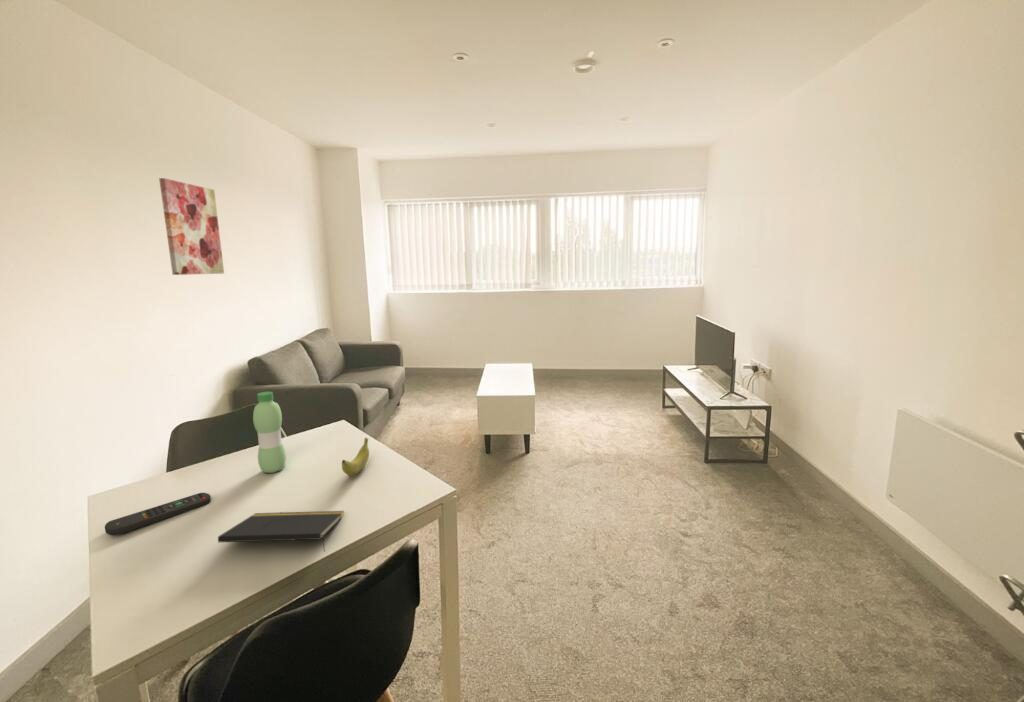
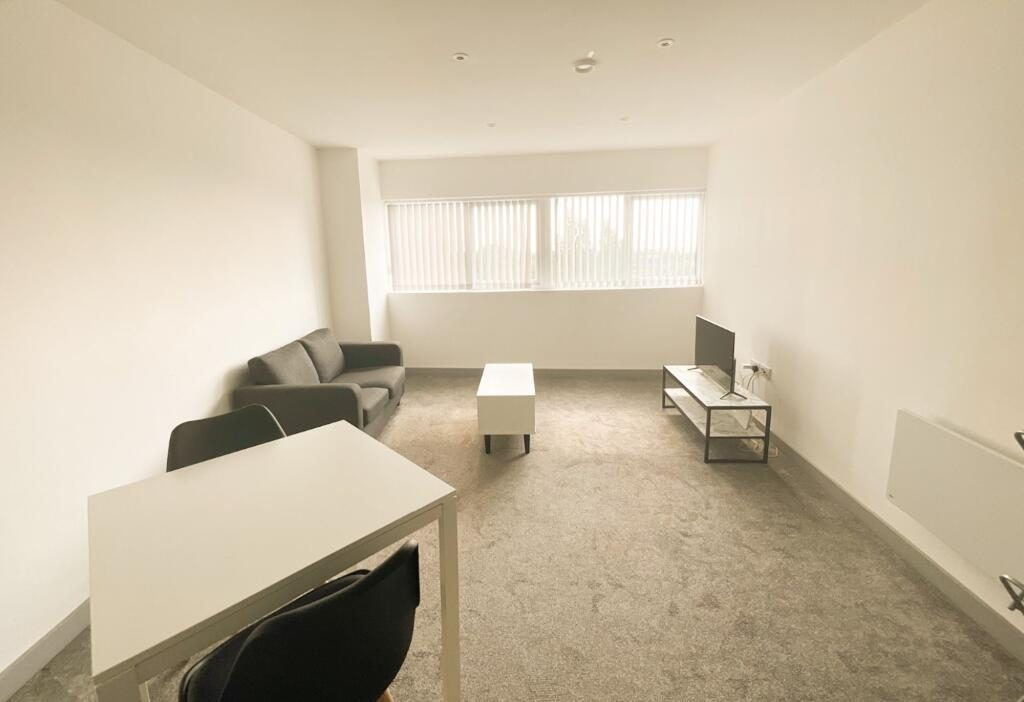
- remote control (160, 512)
- banana (356, 459)
- wall art (194, 230)
- notepad (285, 525)
- water bottle (269, 432)
